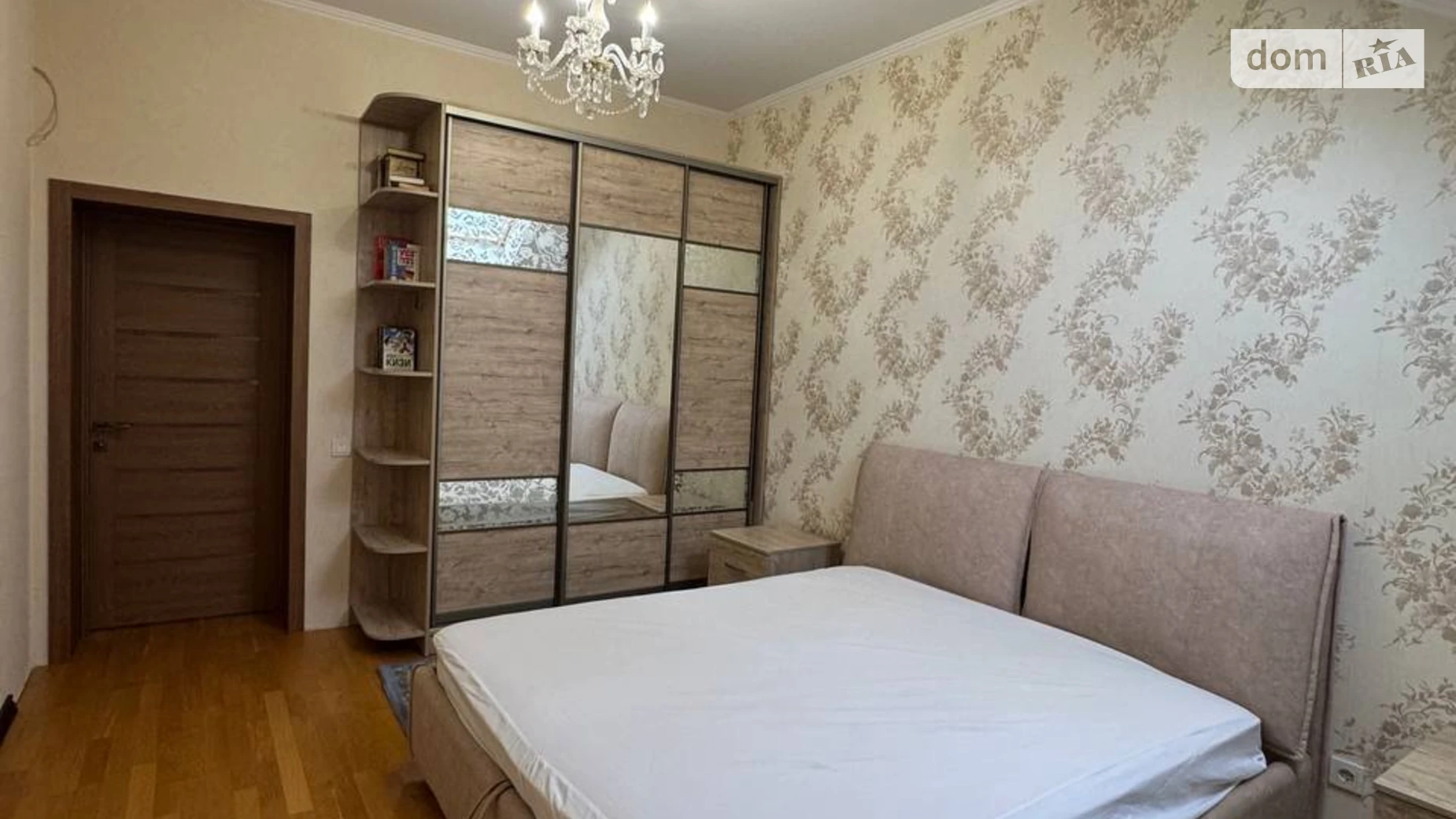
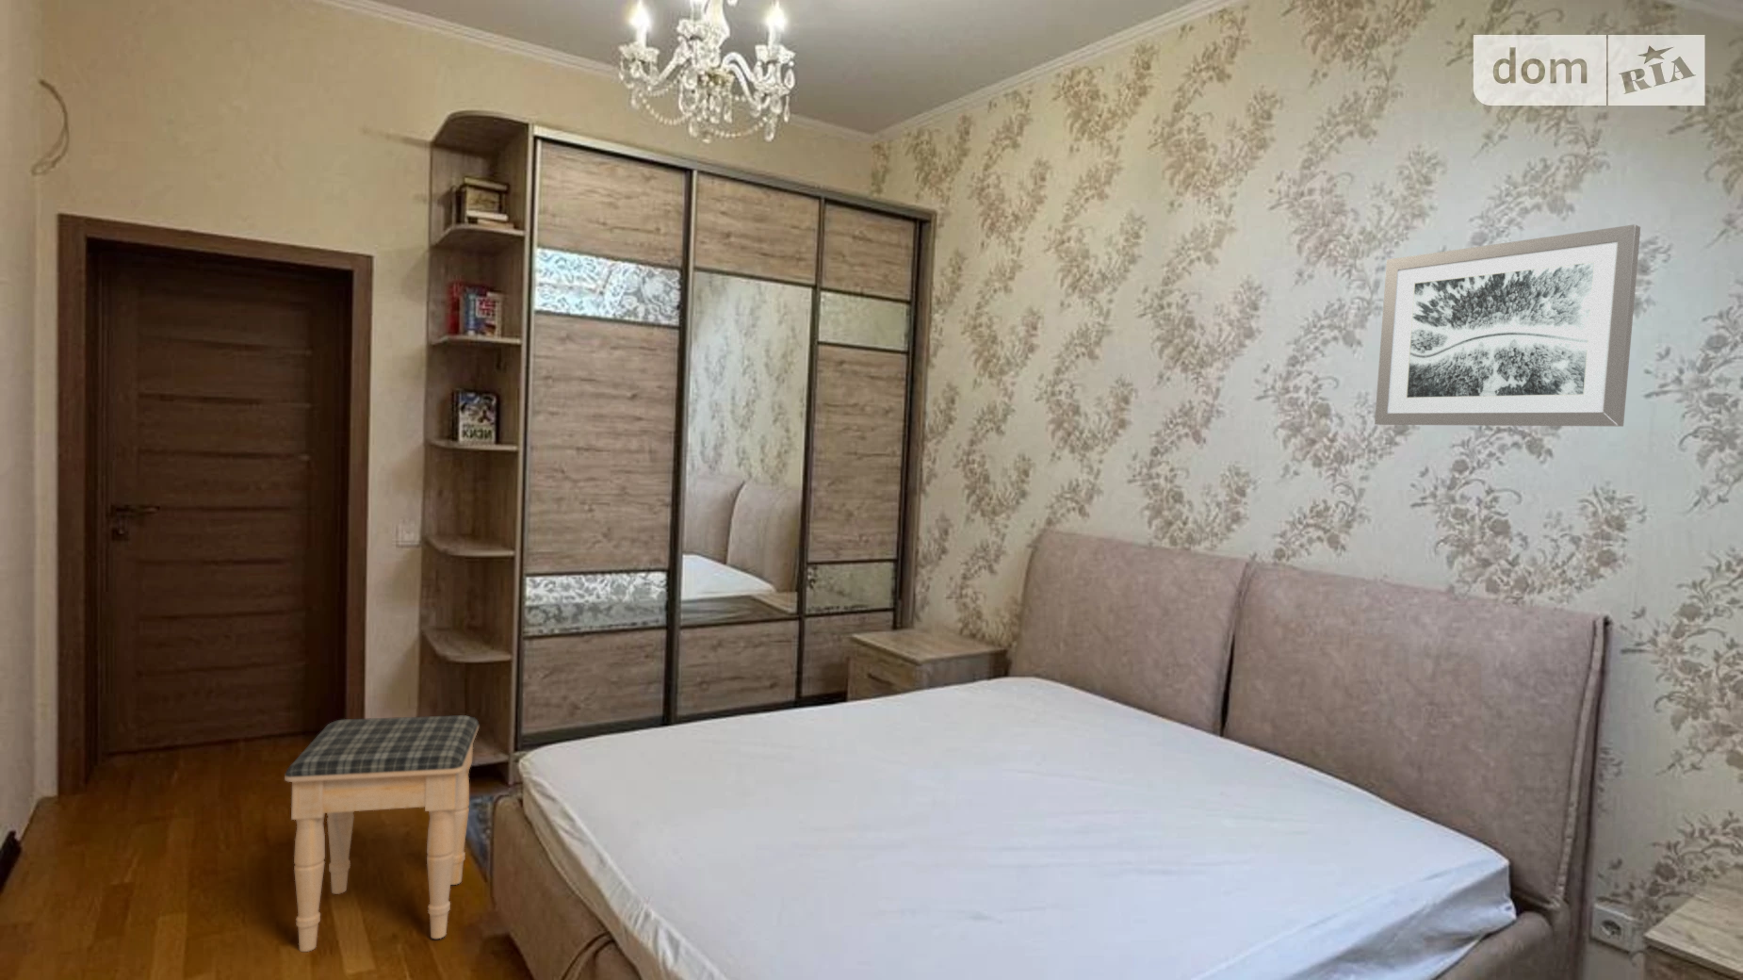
+ wall art (1494, 335)
+ footstool (388, 809)
